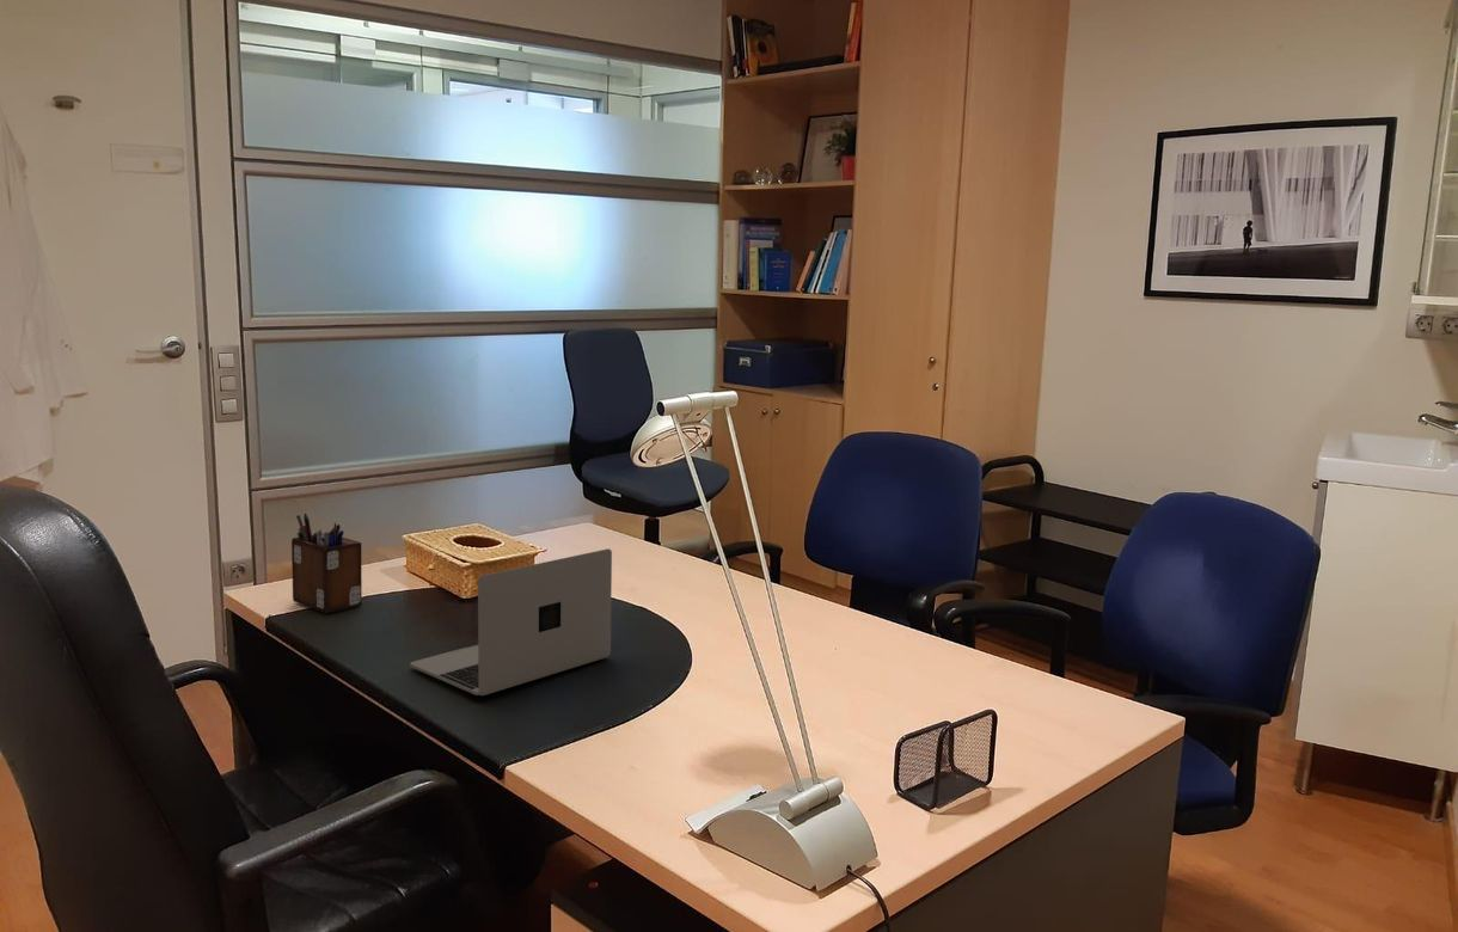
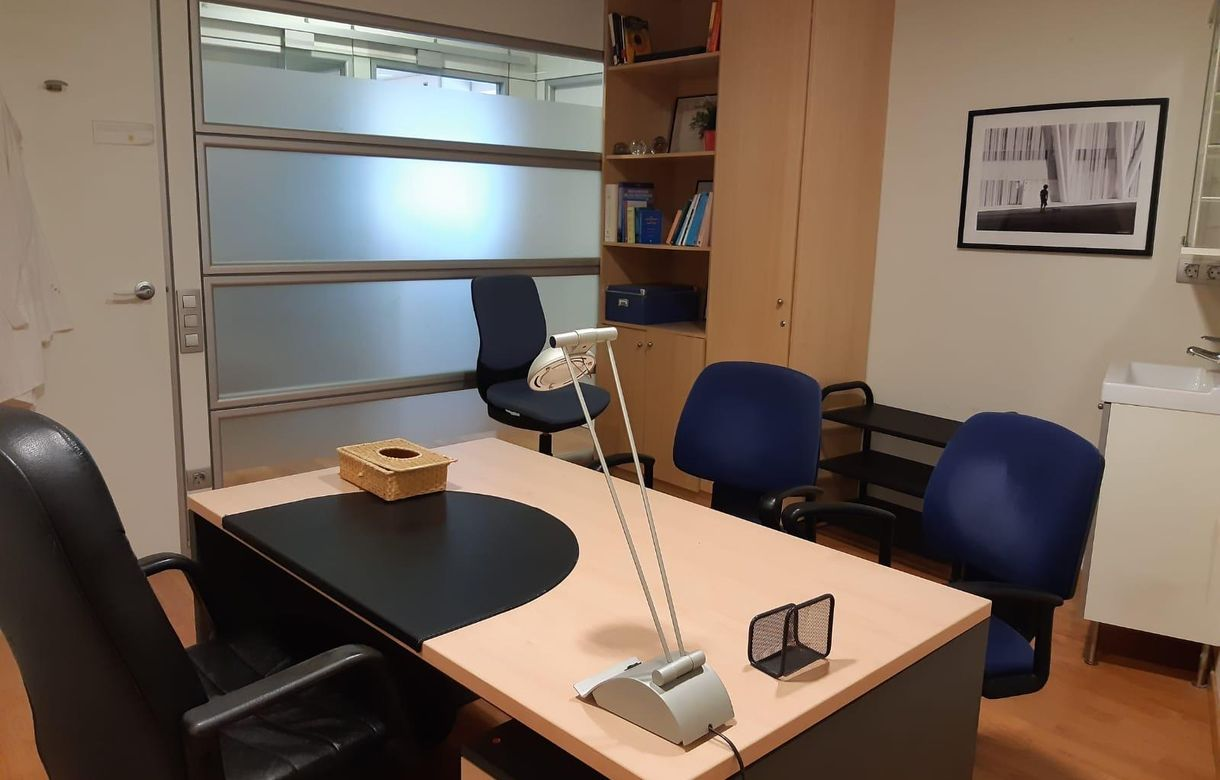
- desk organizer (326, 559)
- laptop (511, 607)
